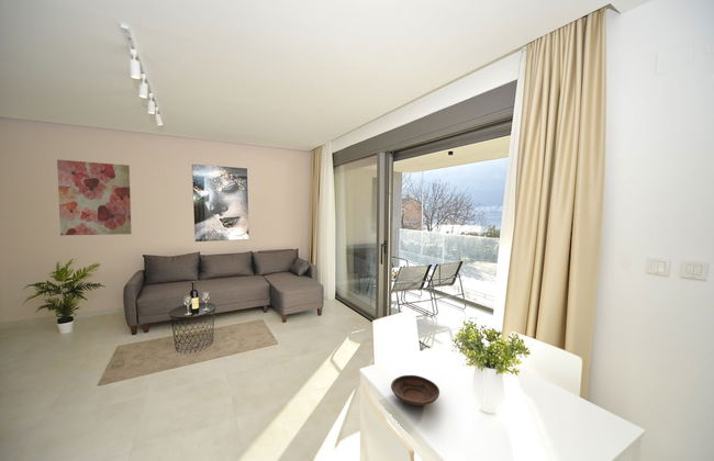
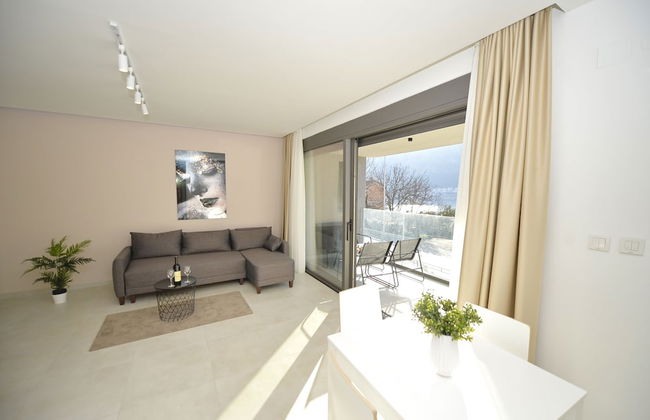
- bowl (414, 392)
- wall art (96, 199)
